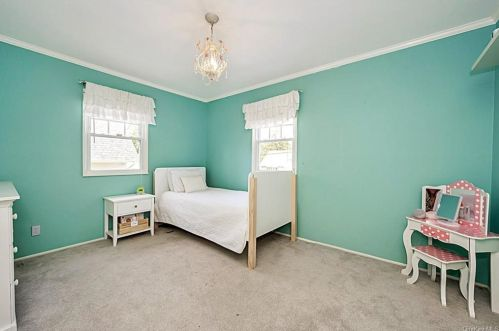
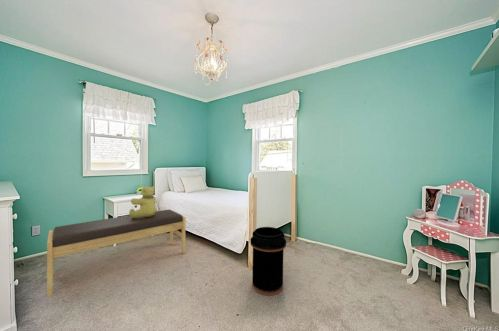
+ bench (125, 241)
+ trash can (267, 258)
+ teddy bear (145, 201)
